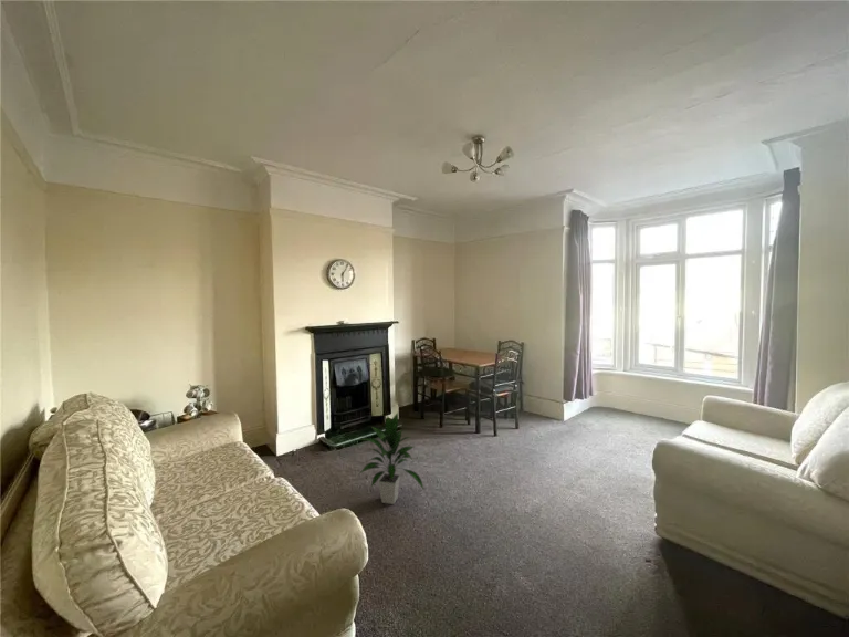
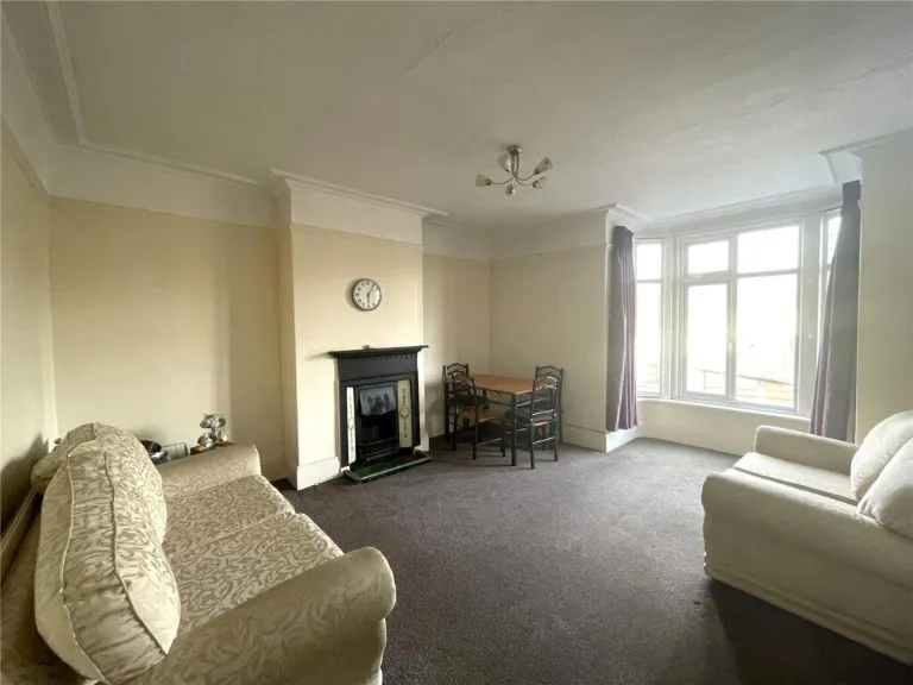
- indoor plant (390, 460)
